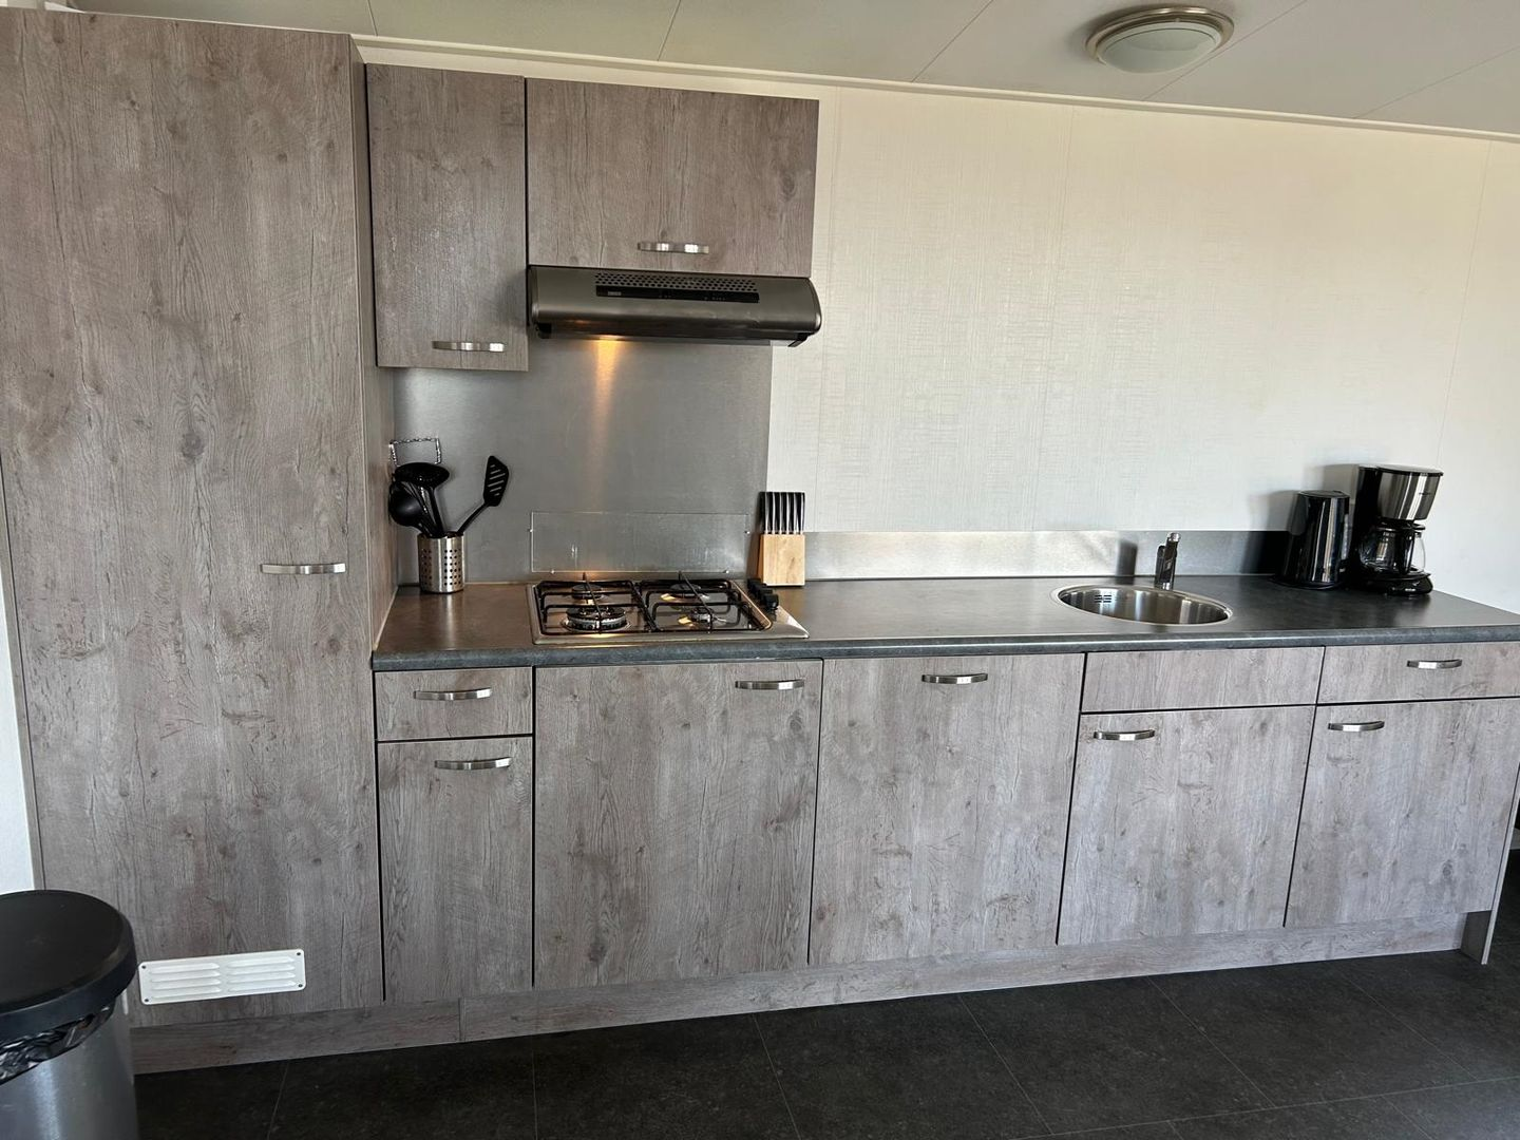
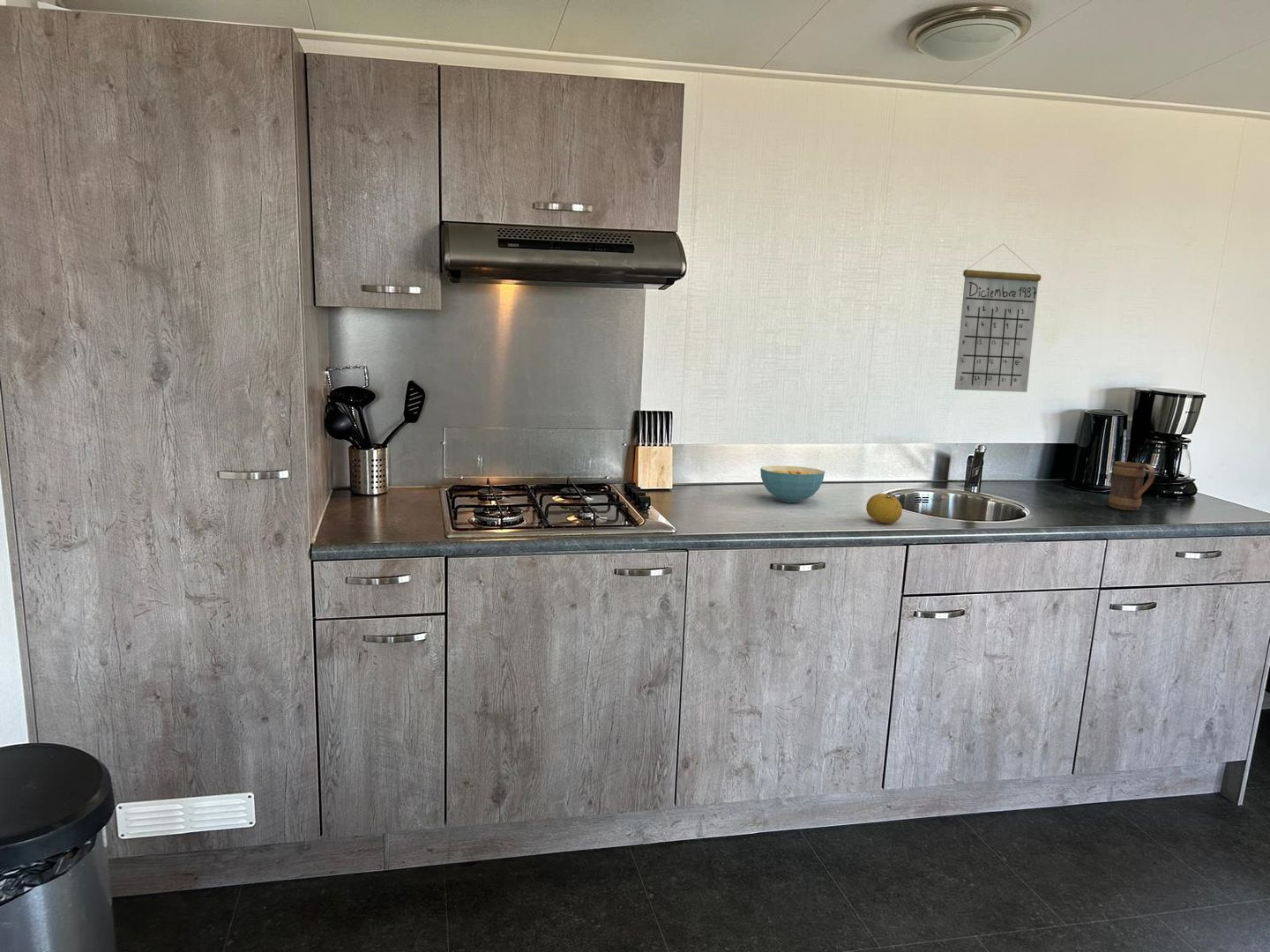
+ cereal bowl (791, 485)
+ calendar (997, 317)
+ fruit (884, 508)
+ mug (1132, 486)
